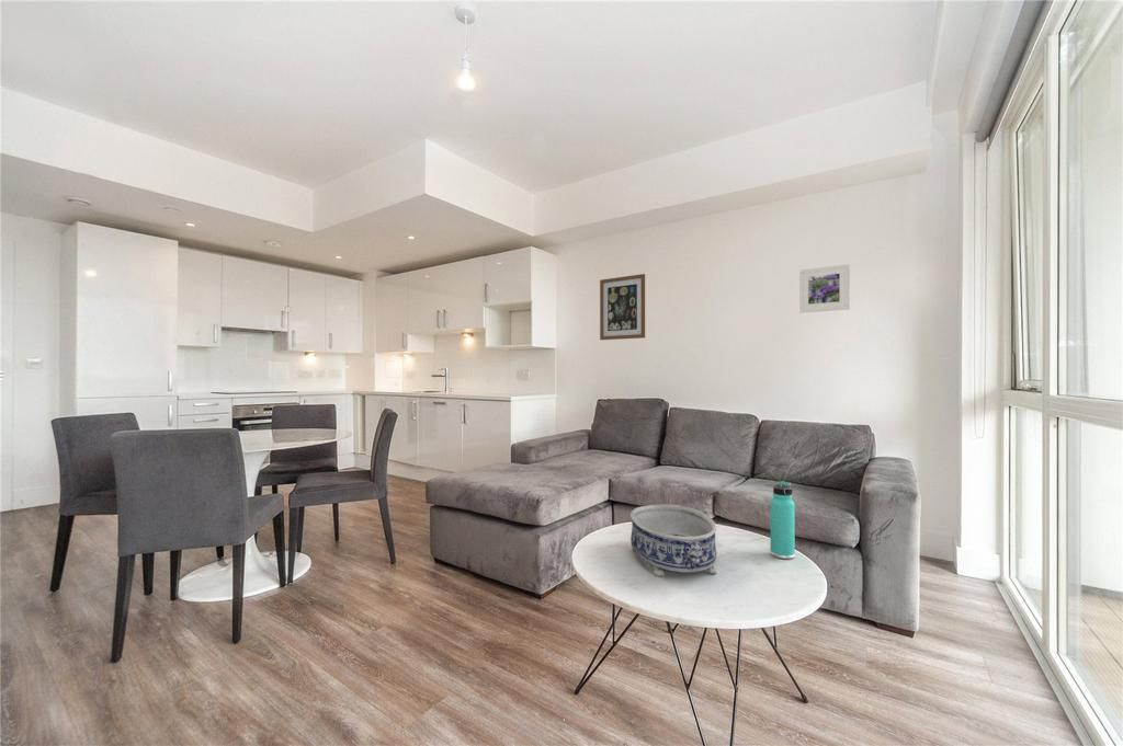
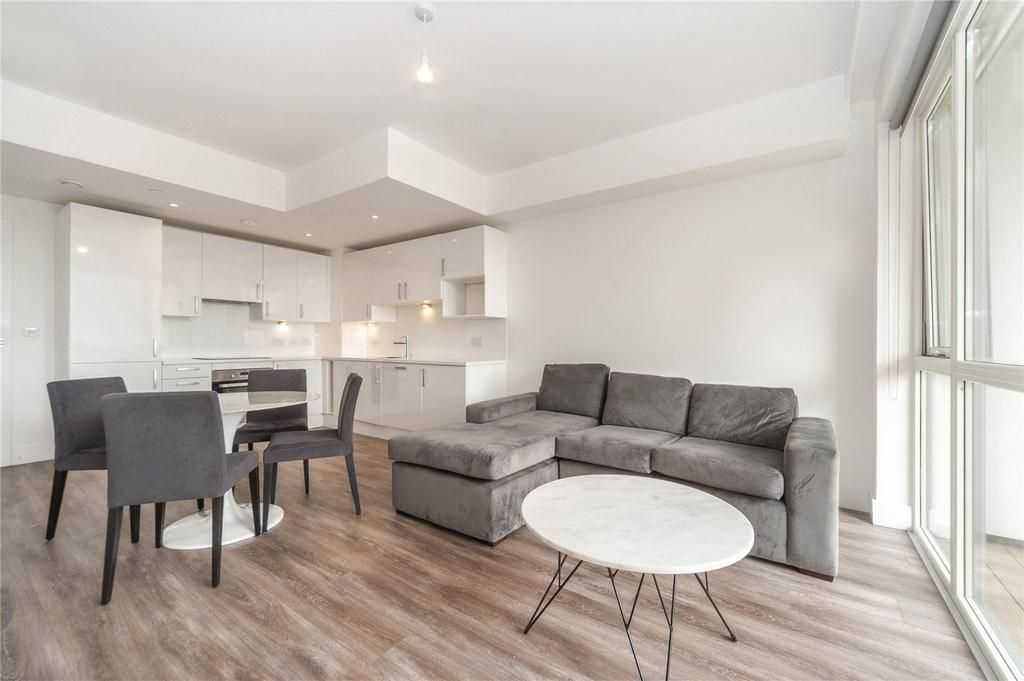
- thermos bottle (782, 518)
- wall art (622, 308)
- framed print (824, 289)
- decorative bowl (671, 539)
